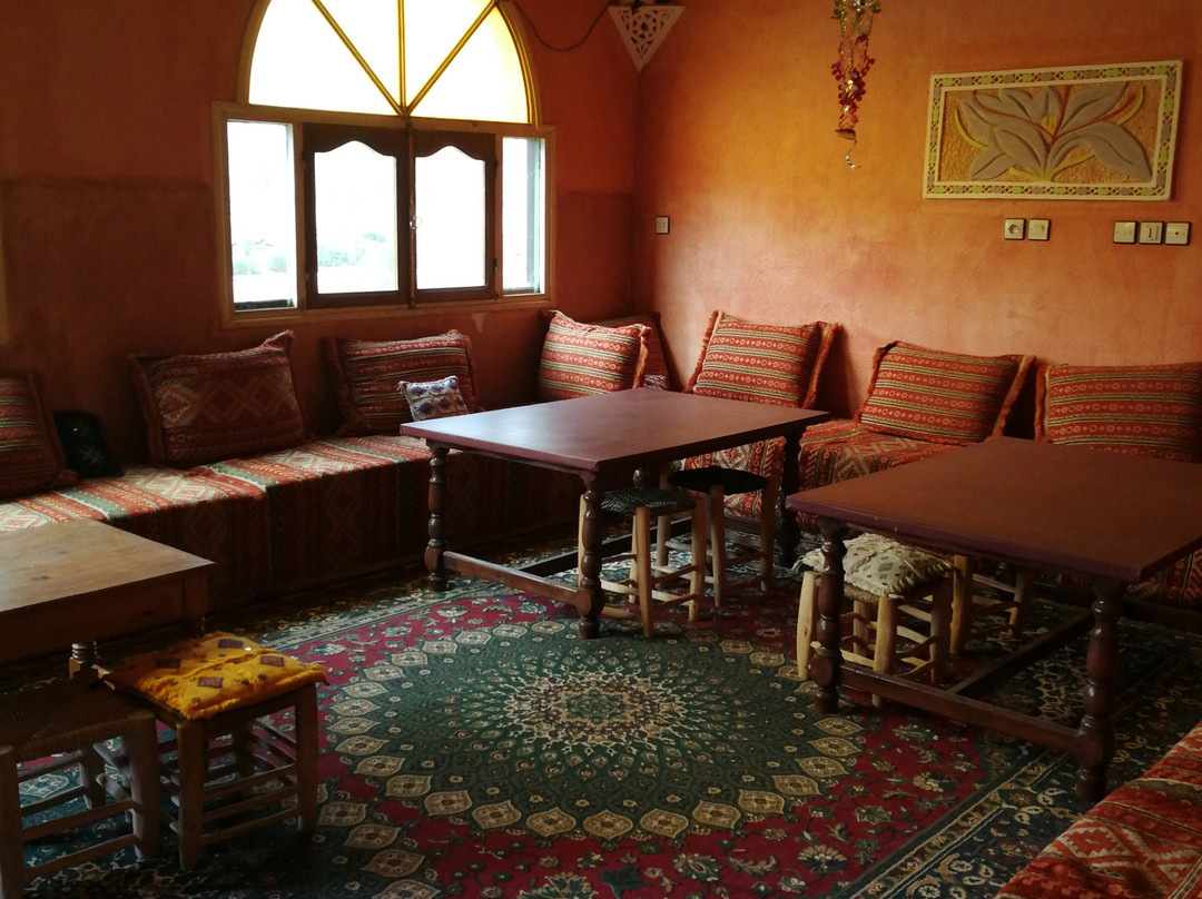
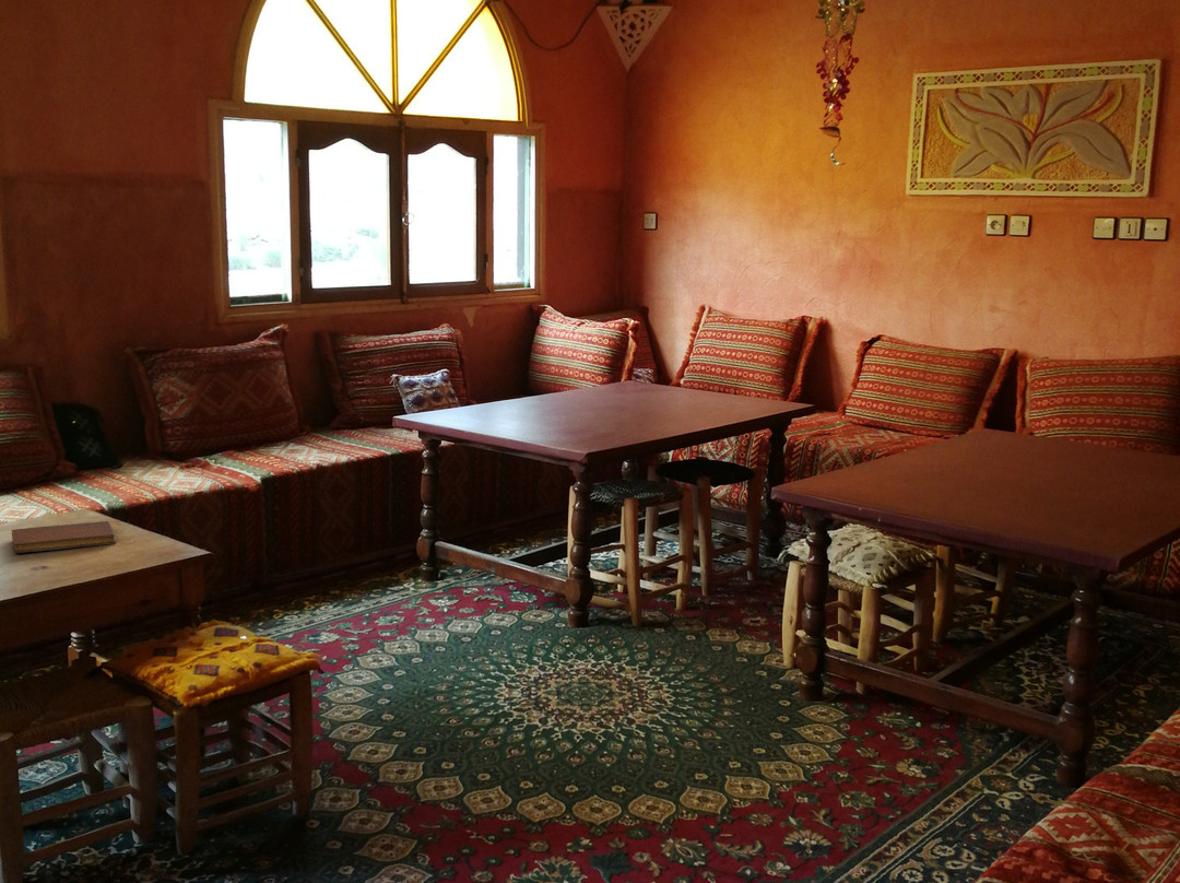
+ notebook (63, 535)
